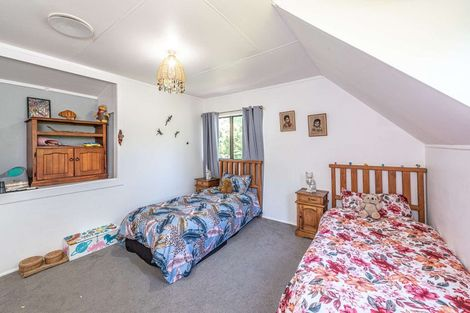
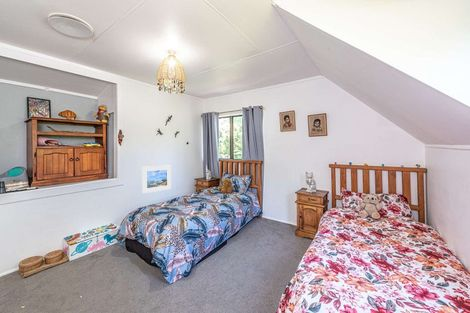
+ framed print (157, 178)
